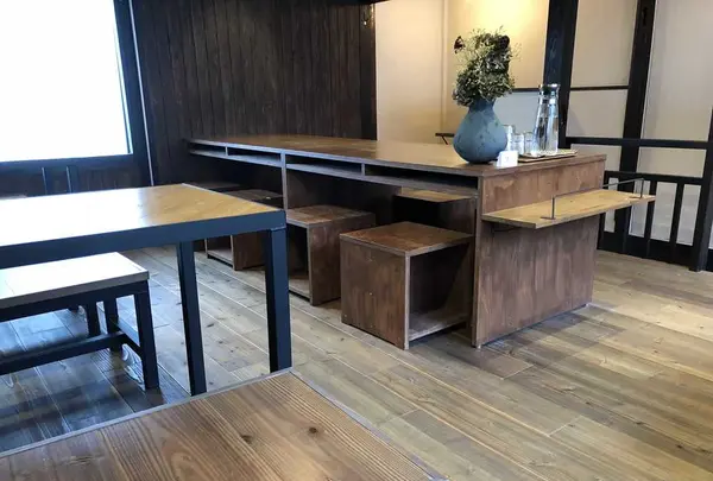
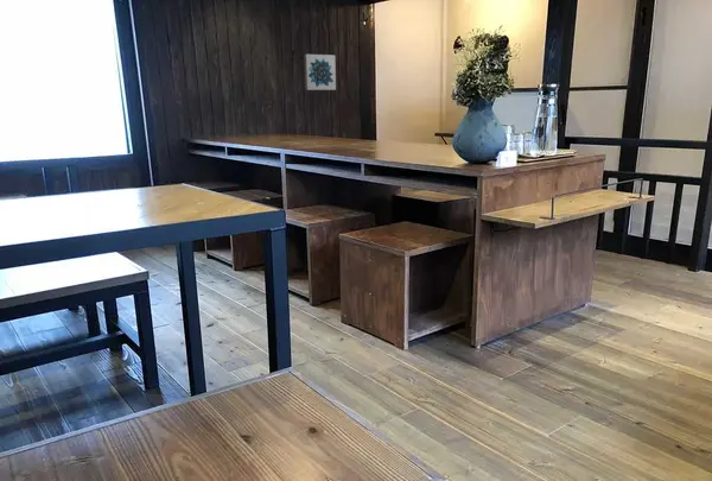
+ wall art (319, 72)
